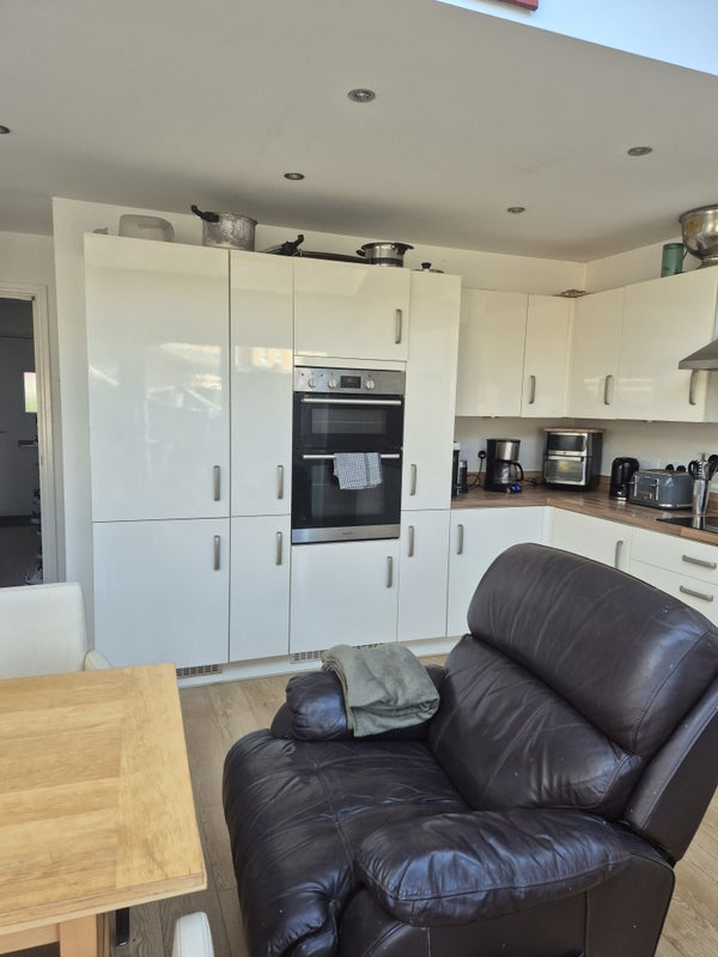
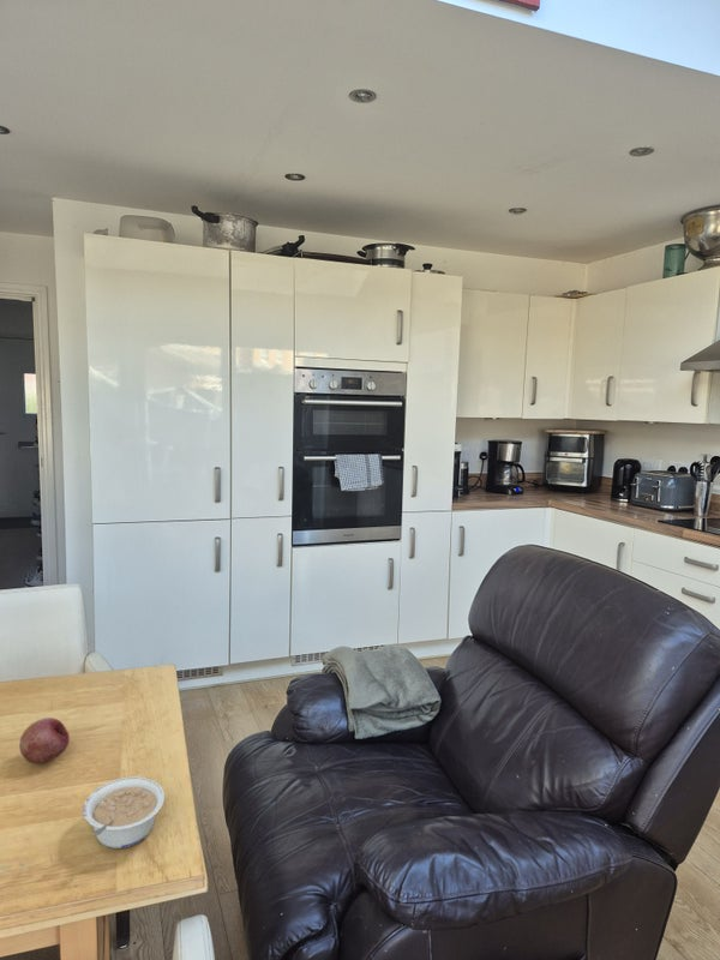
+ legume (125, 814)
+ fruit (44, 739)
